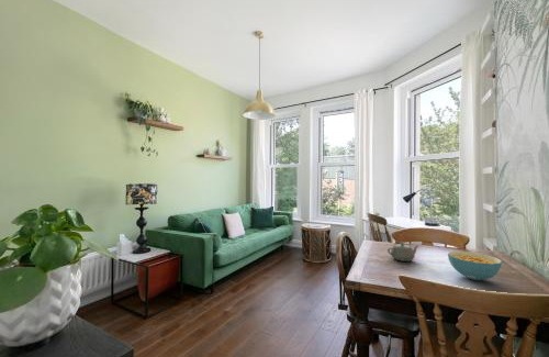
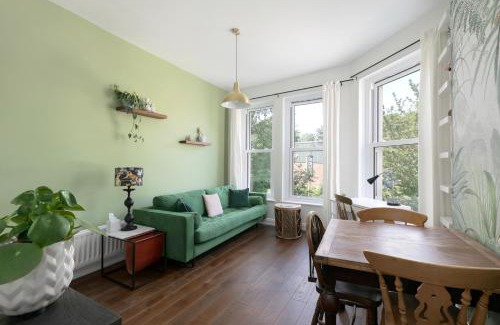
- cereal bowl (473, 267)
- teapot (403, 250)
